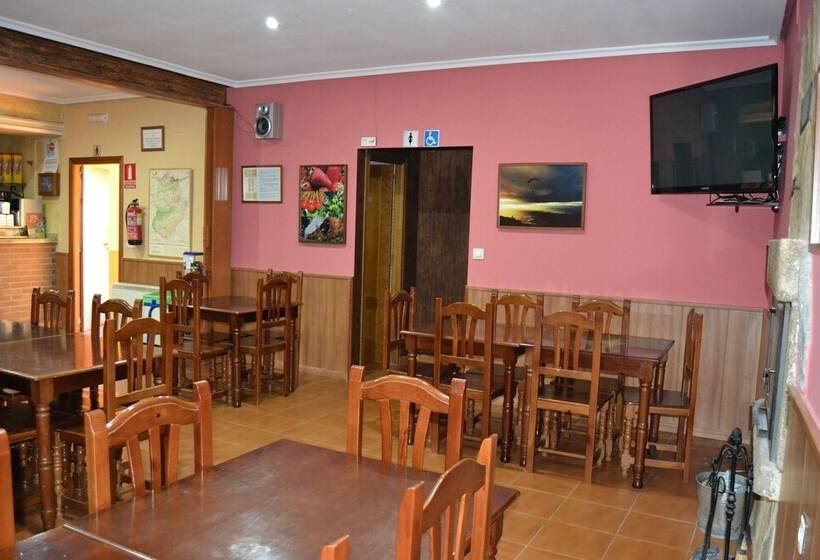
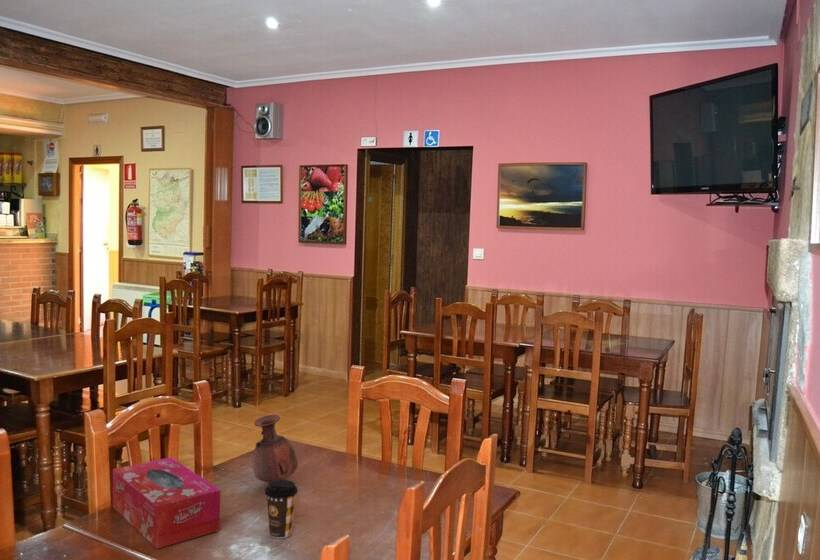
+ vase (275, 450)
+ tissue box (164, 498)
+ coffee cup (280, 509)
